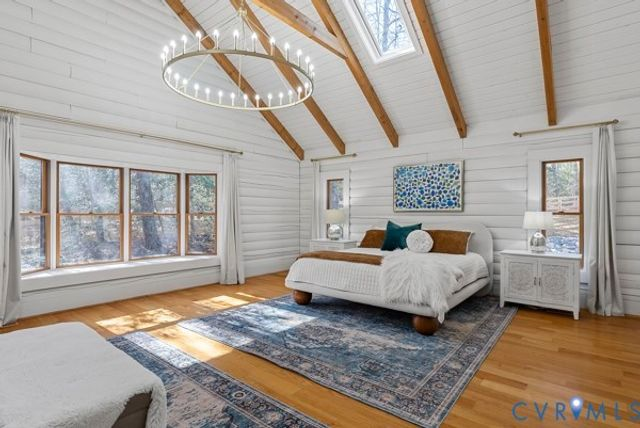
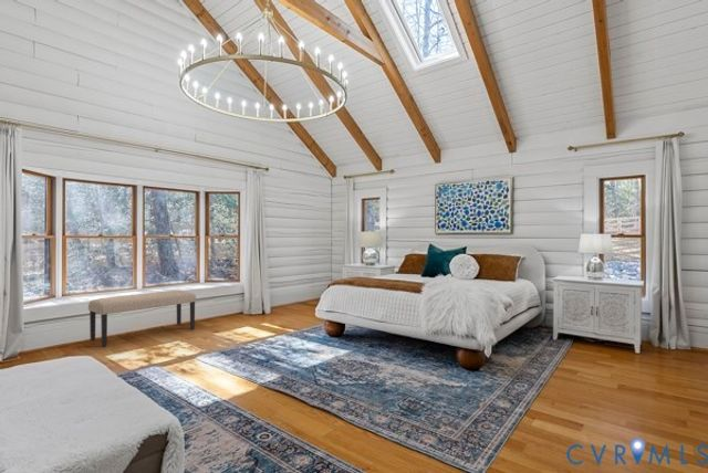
+ bench (143, 308)
